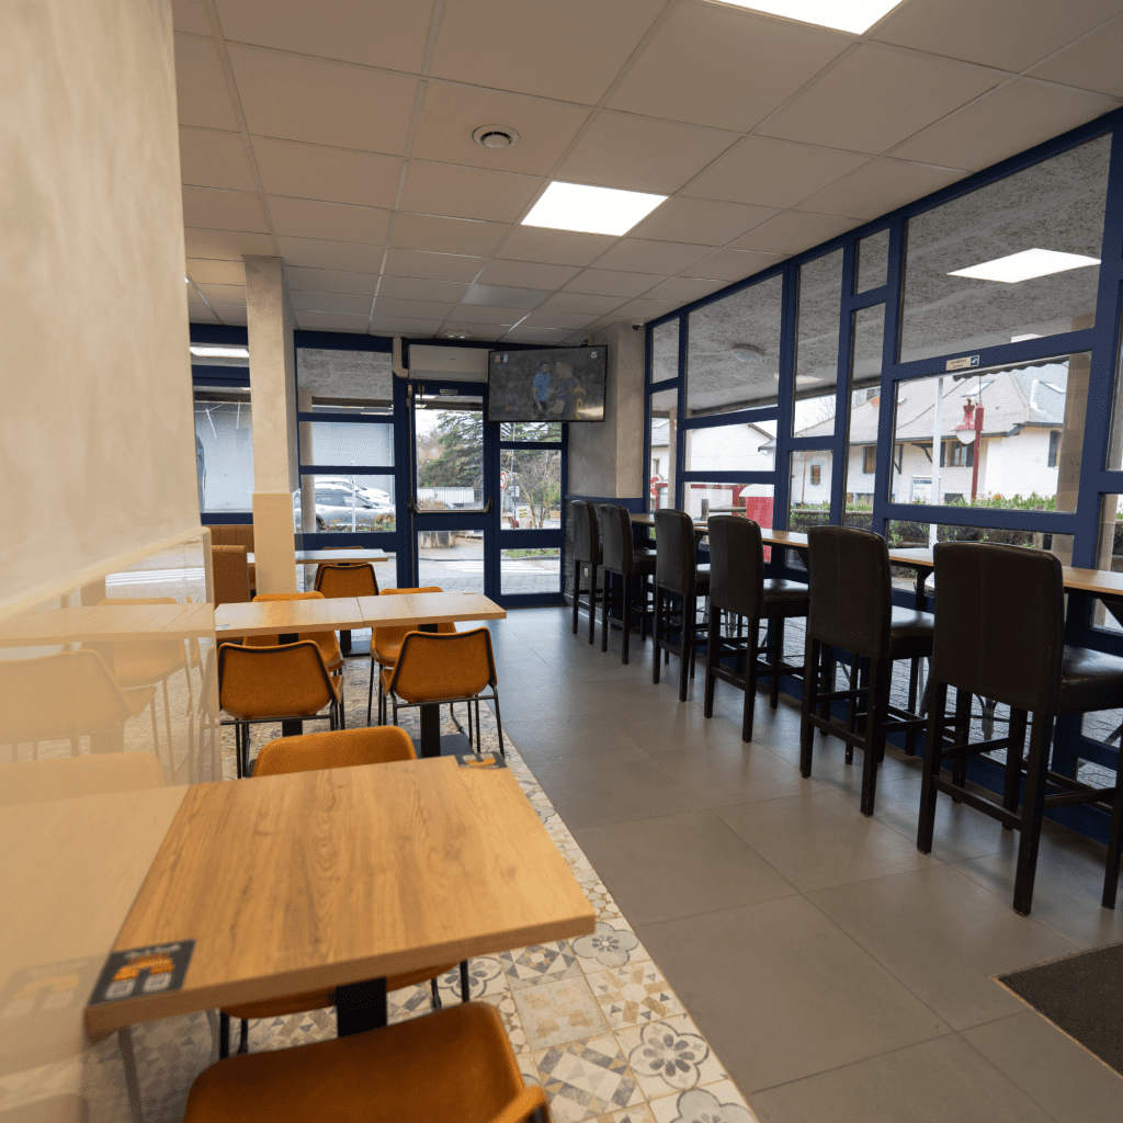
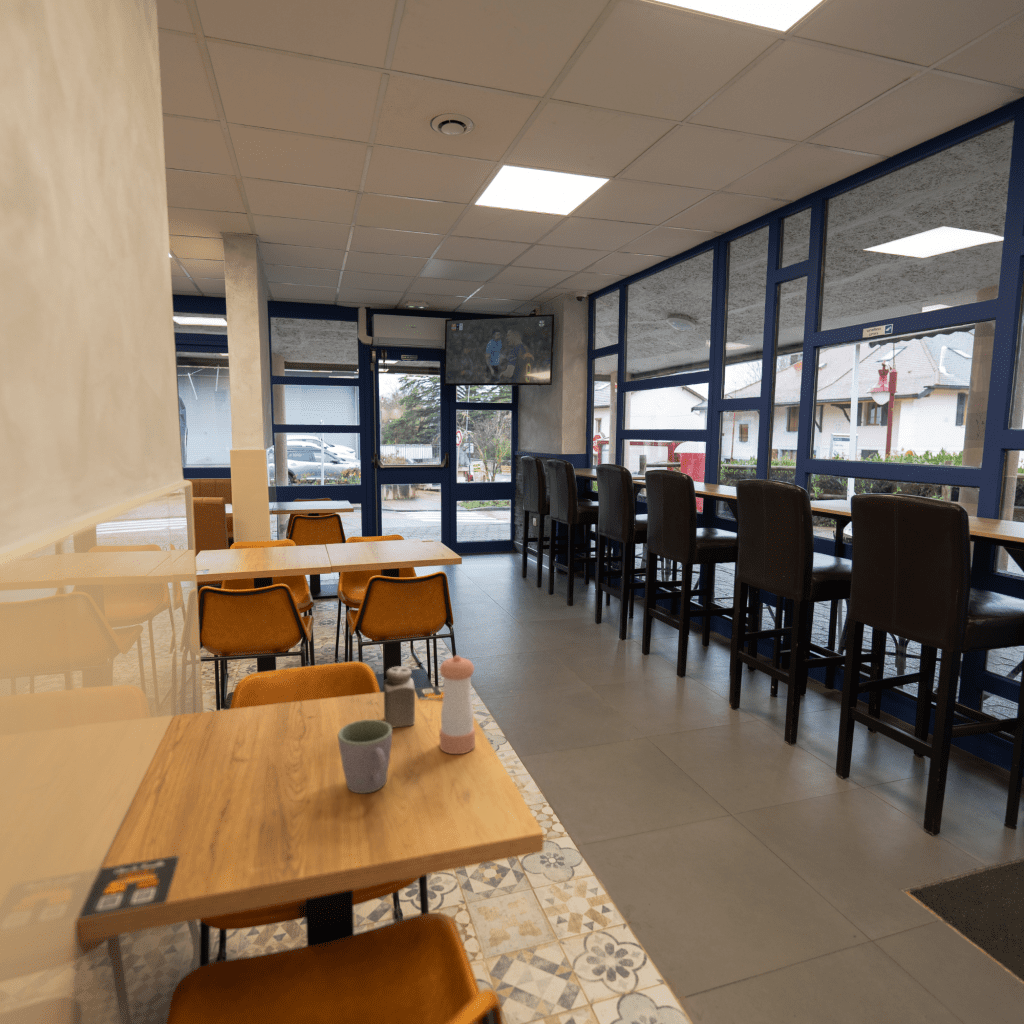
+ salt shaker (399, 695)
+ pepper shaker (457, 701)
+ mug (369, 761)
